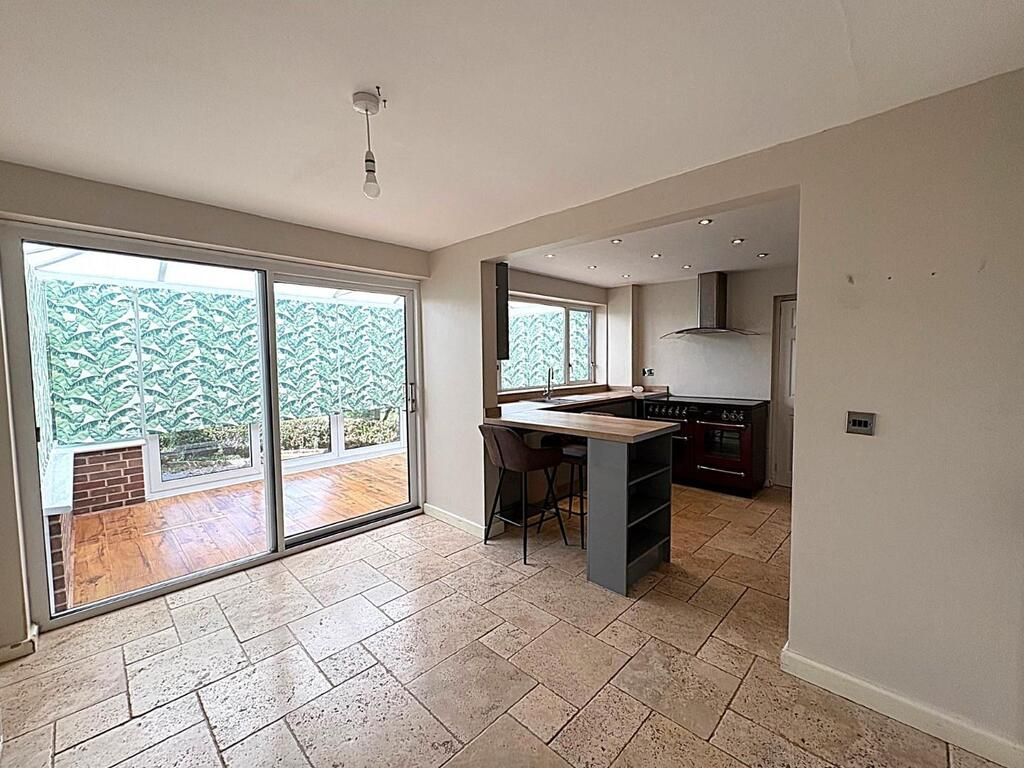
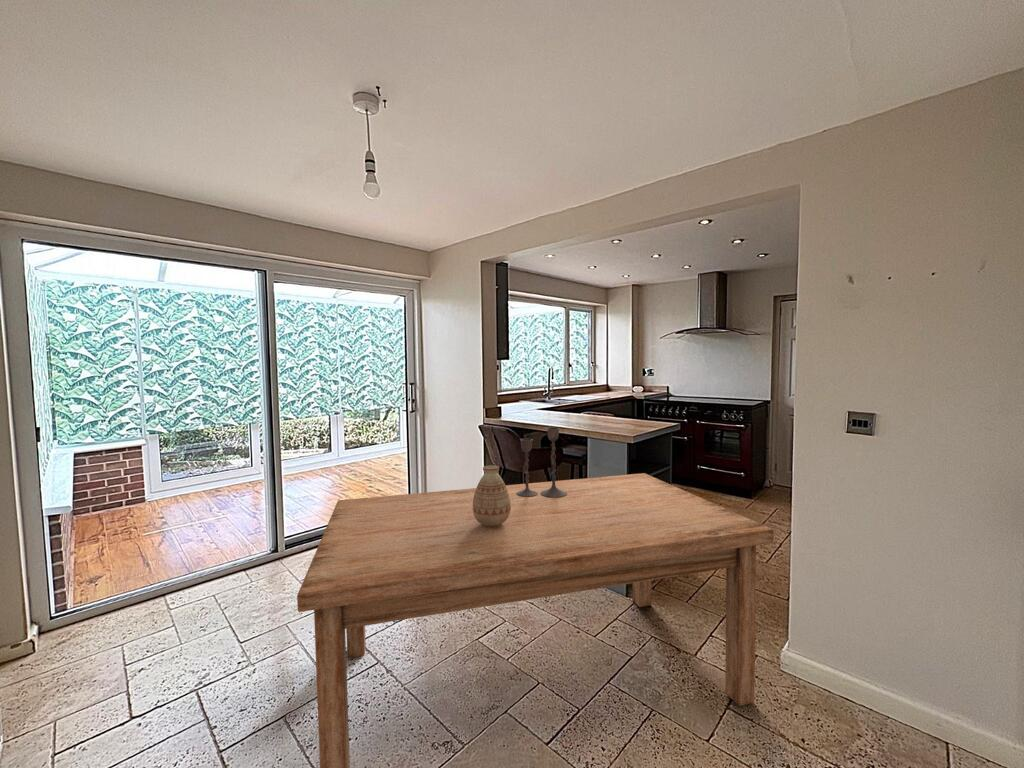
+ dining table (531, 593)
+ candlestick (551, 461)
+ vase (491, 495)
